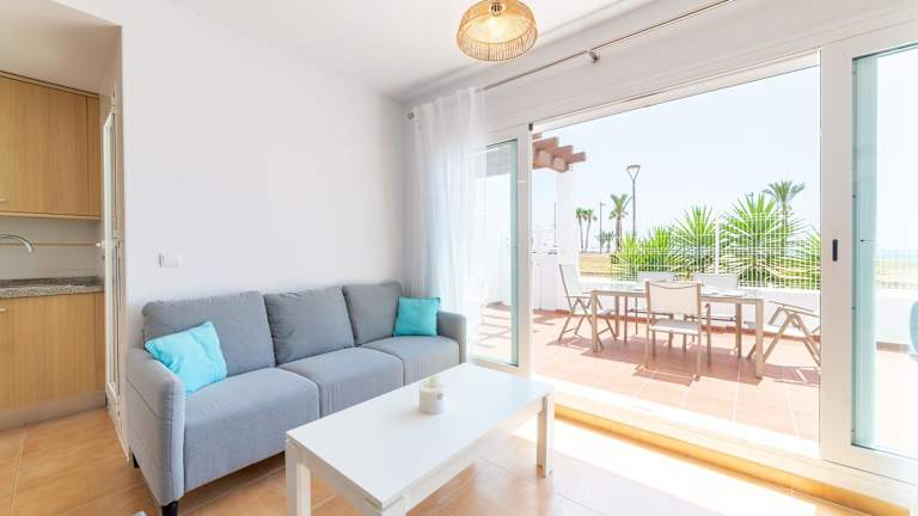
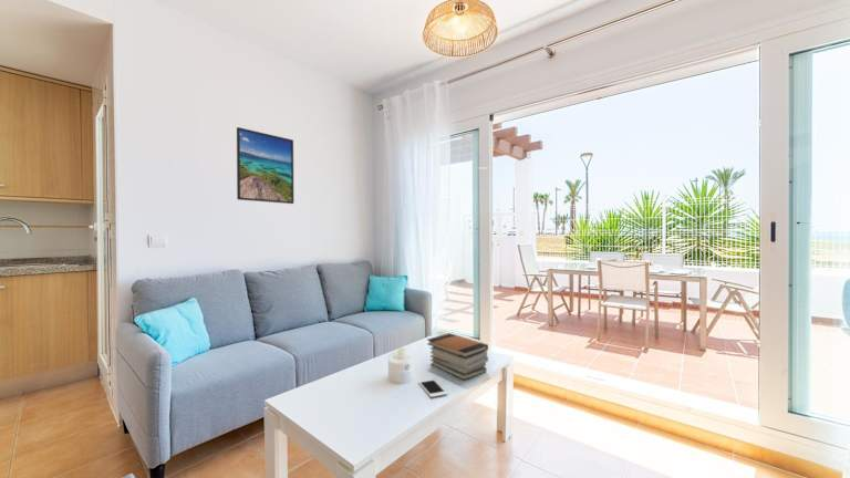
+ cell phone (432, 387)
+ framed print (267, 167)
+ book stack (457, 355)
